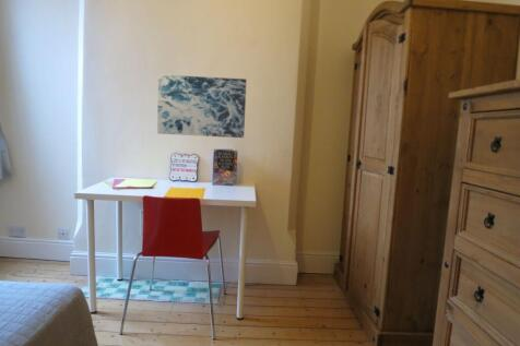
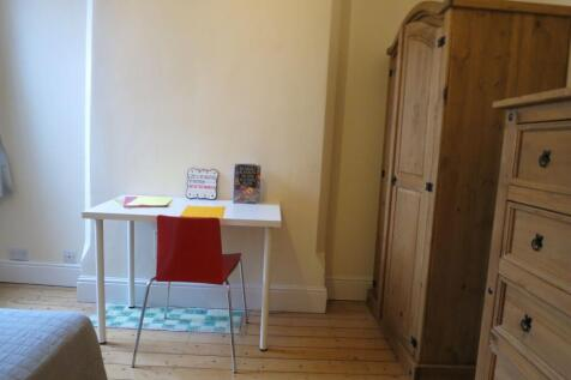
- wall art (201, 106)
